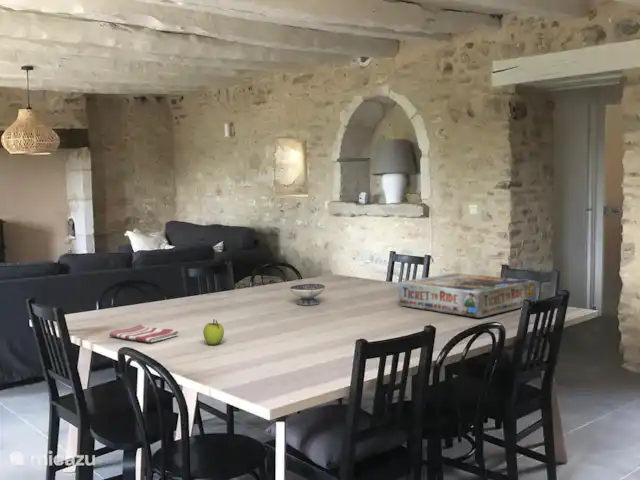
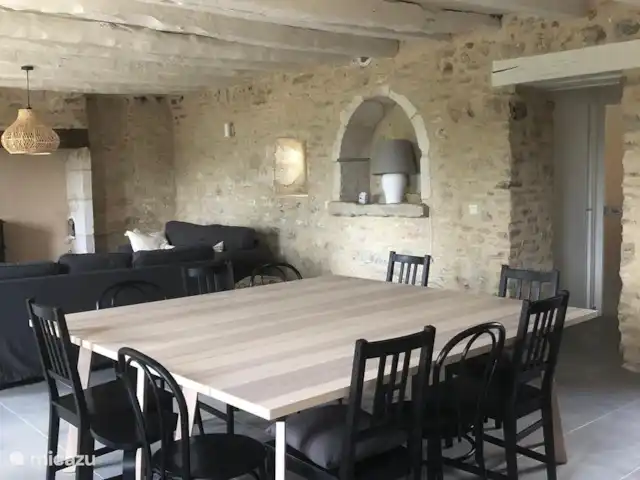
- fruit (214, 331)
- bowl (307, 294)
- dish towel (144, 333)
- board game (466, 292)
